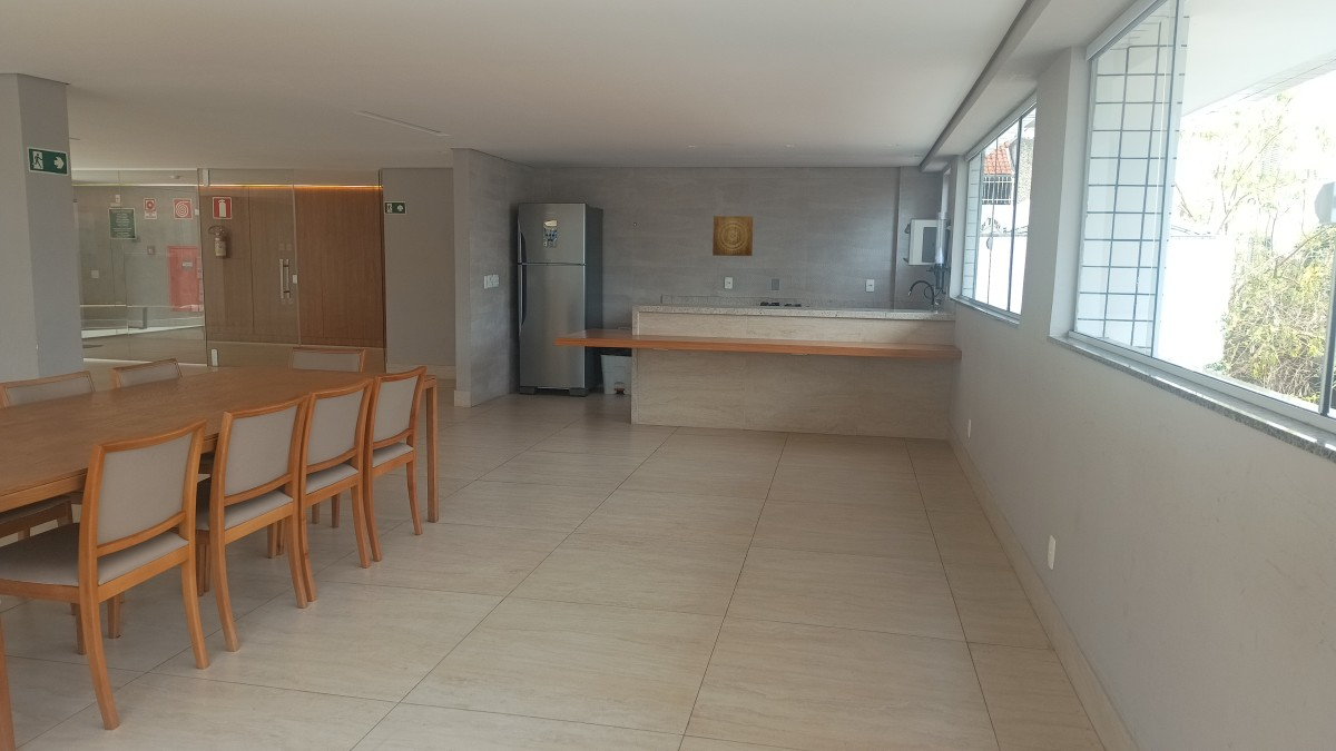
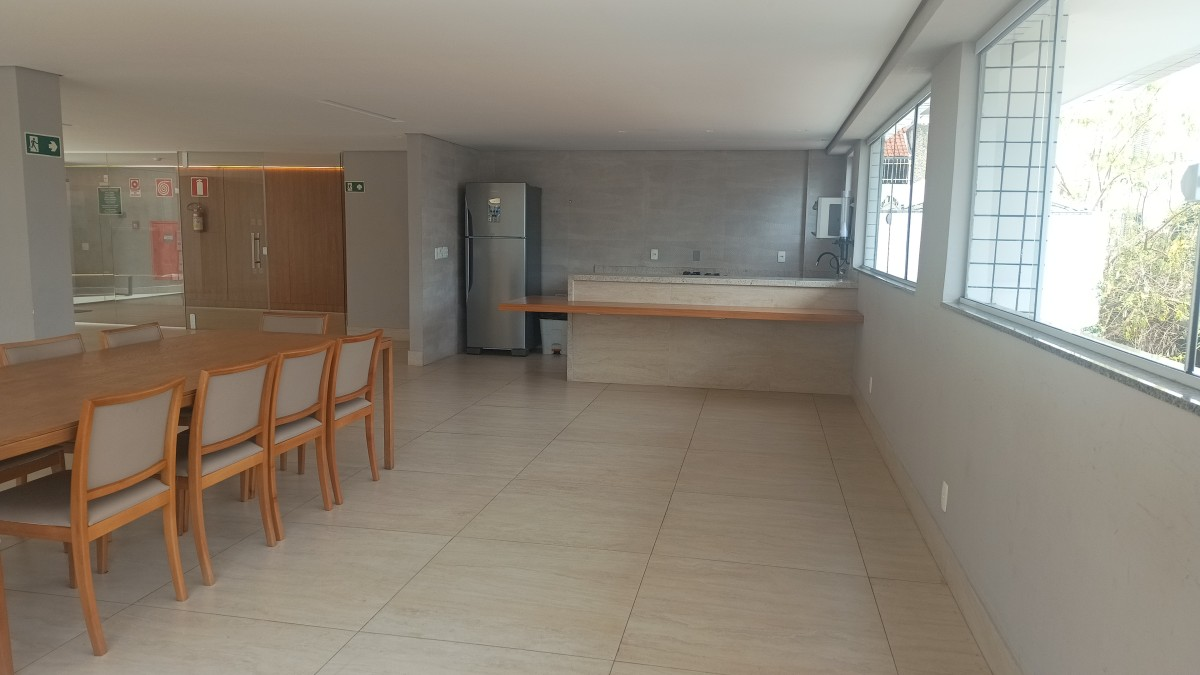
- wall art (733, 236)
